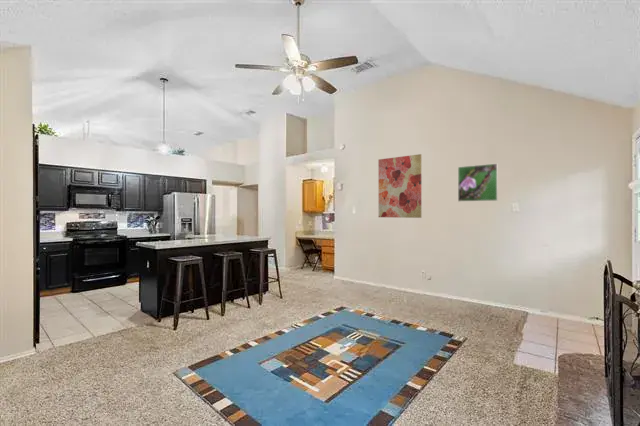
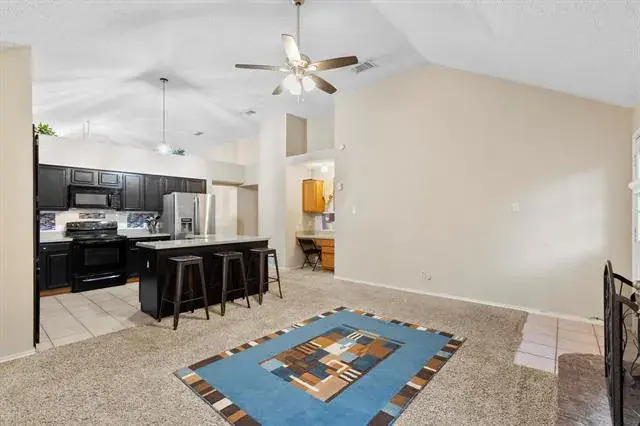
- wall art (399, 187)
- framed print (477, 183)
